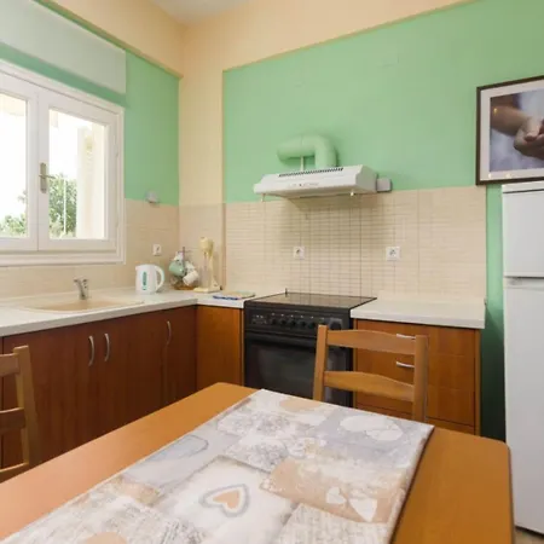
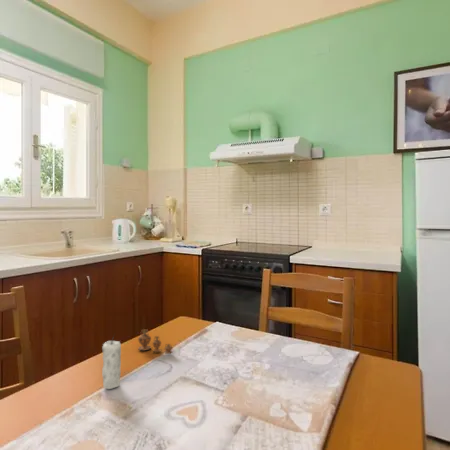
+ vase (155, 341)
+ candle (111, 360)
